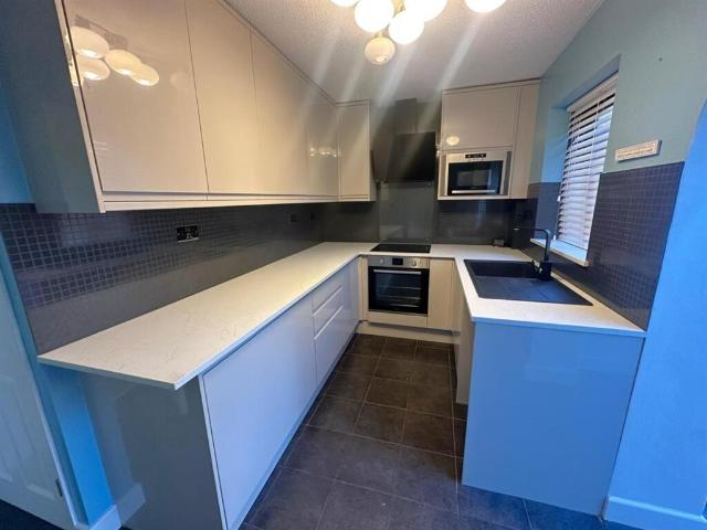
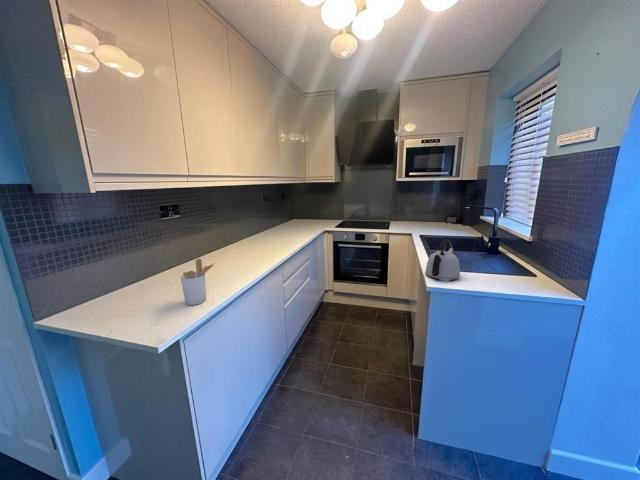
+ kettle (443, 257)
+ utensil holder (199, 281)
